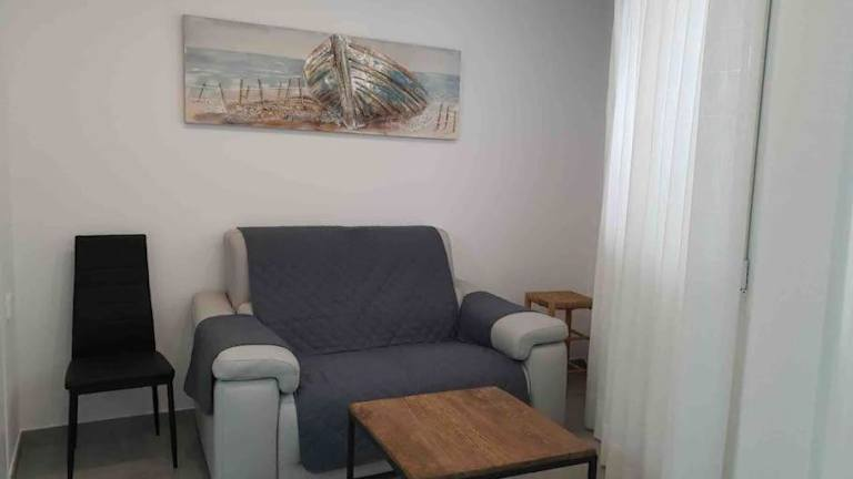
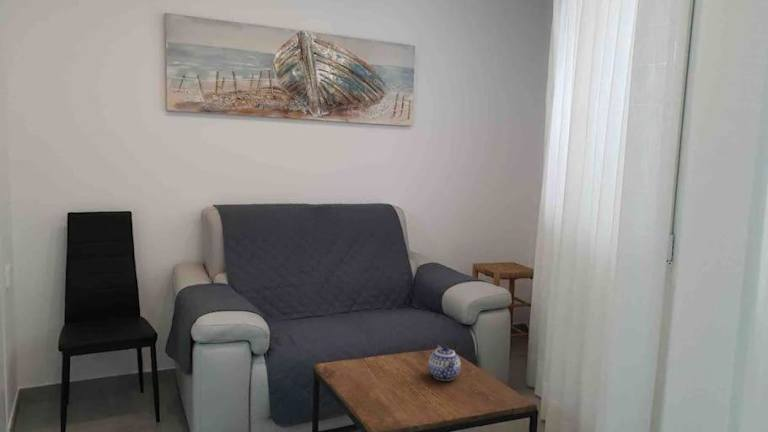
+ teapot (444, 361)
